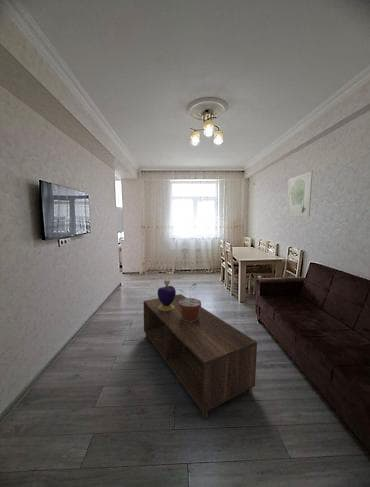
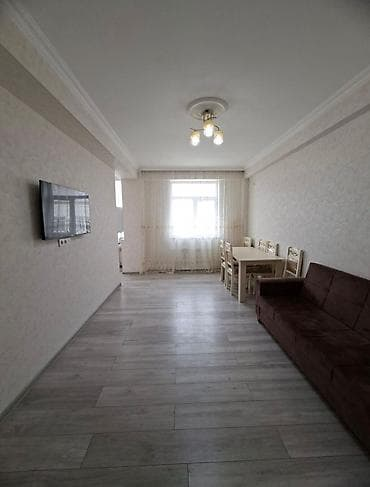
- decorative container (166, 293)
- potted plant (190, 299)
- coffee table (188, 338)
- wall art (298, 196)
